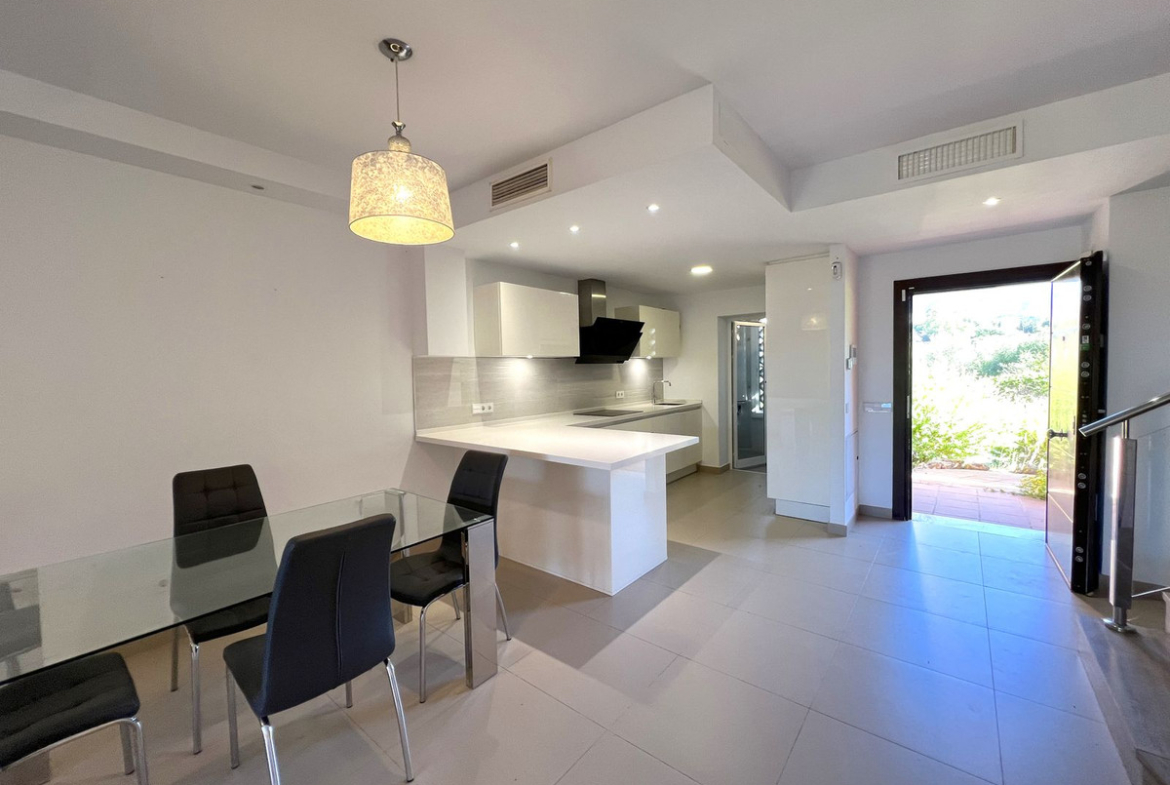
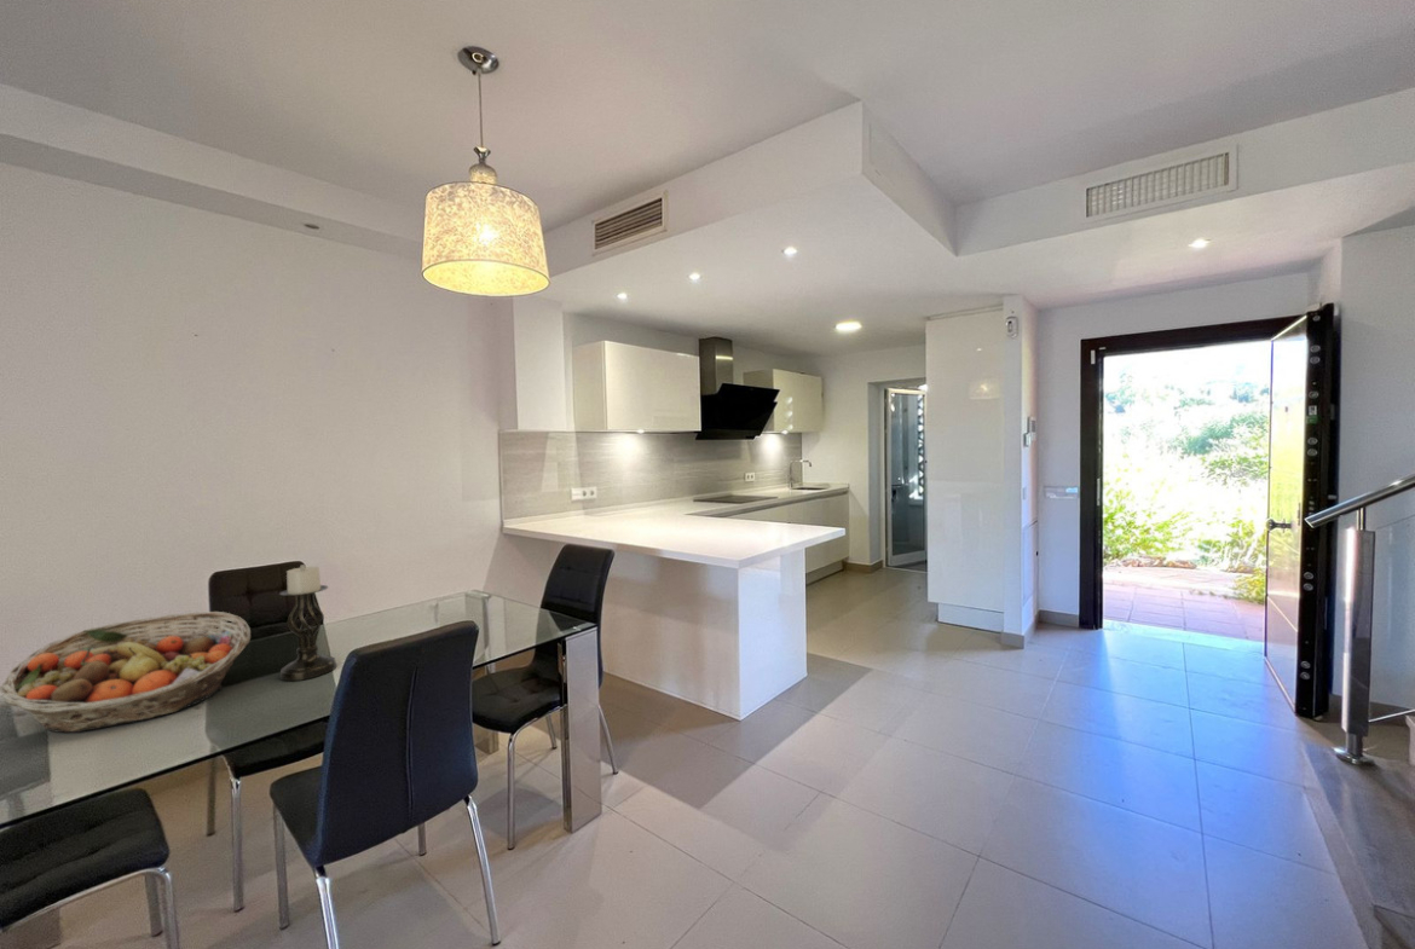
+ candle holder (306, 618)
+ fruit basket (139, 667)
